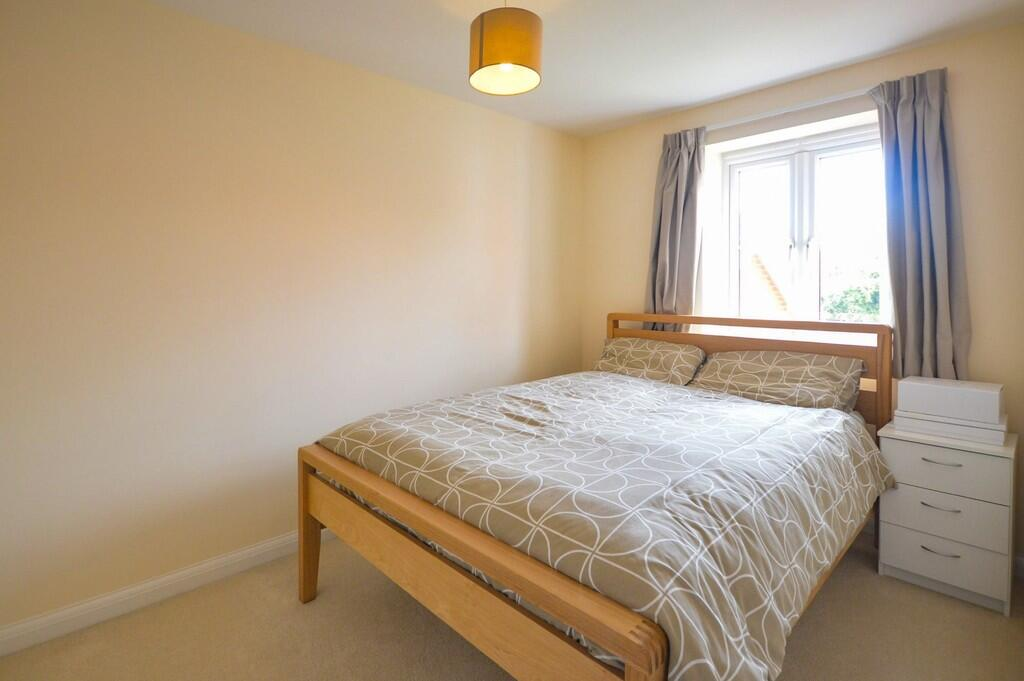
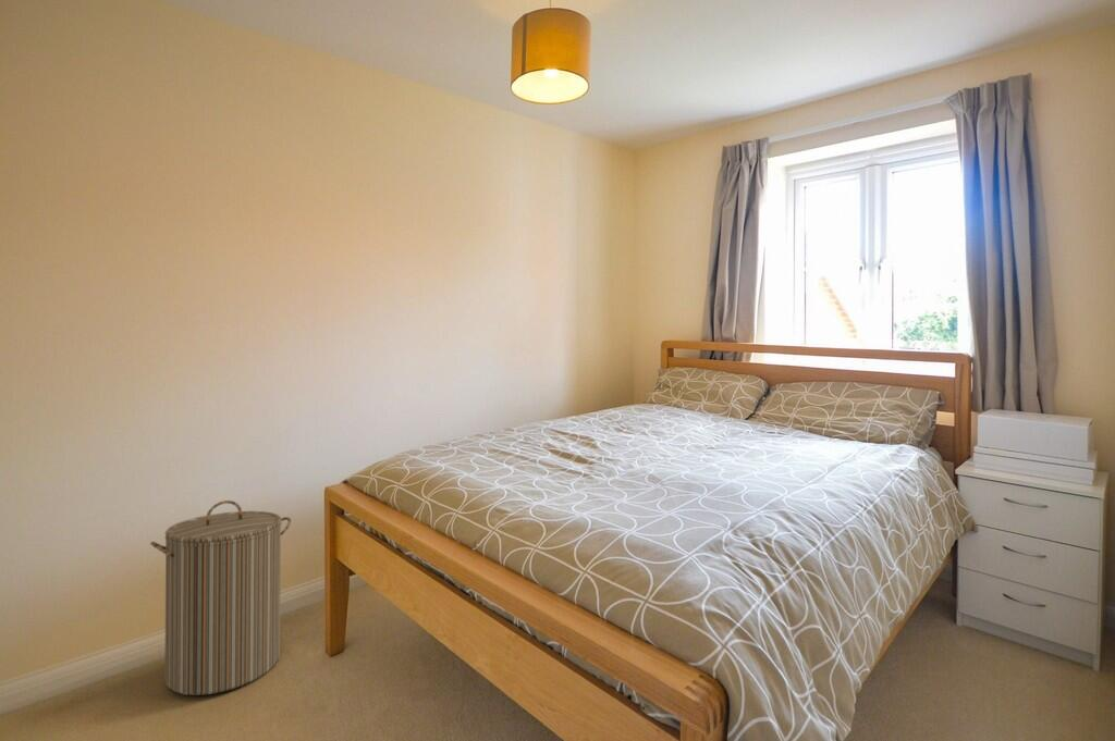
+ laundry hamper (225, 583)
